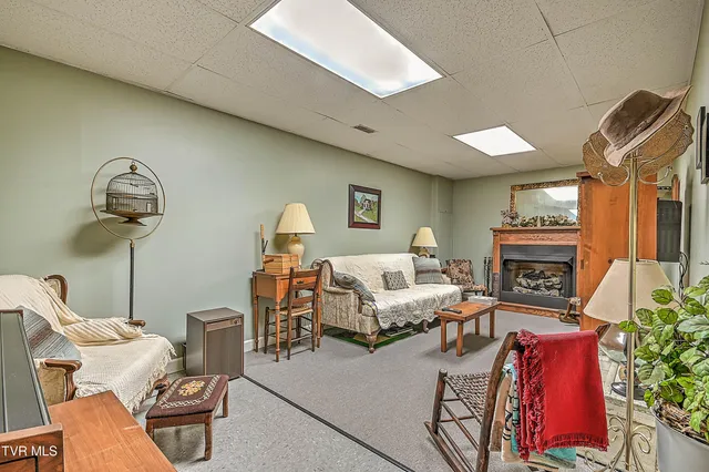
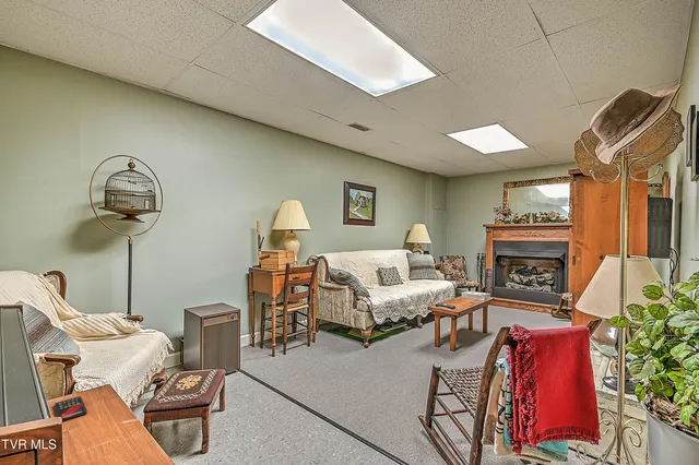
+ smartphone (70, 408)
